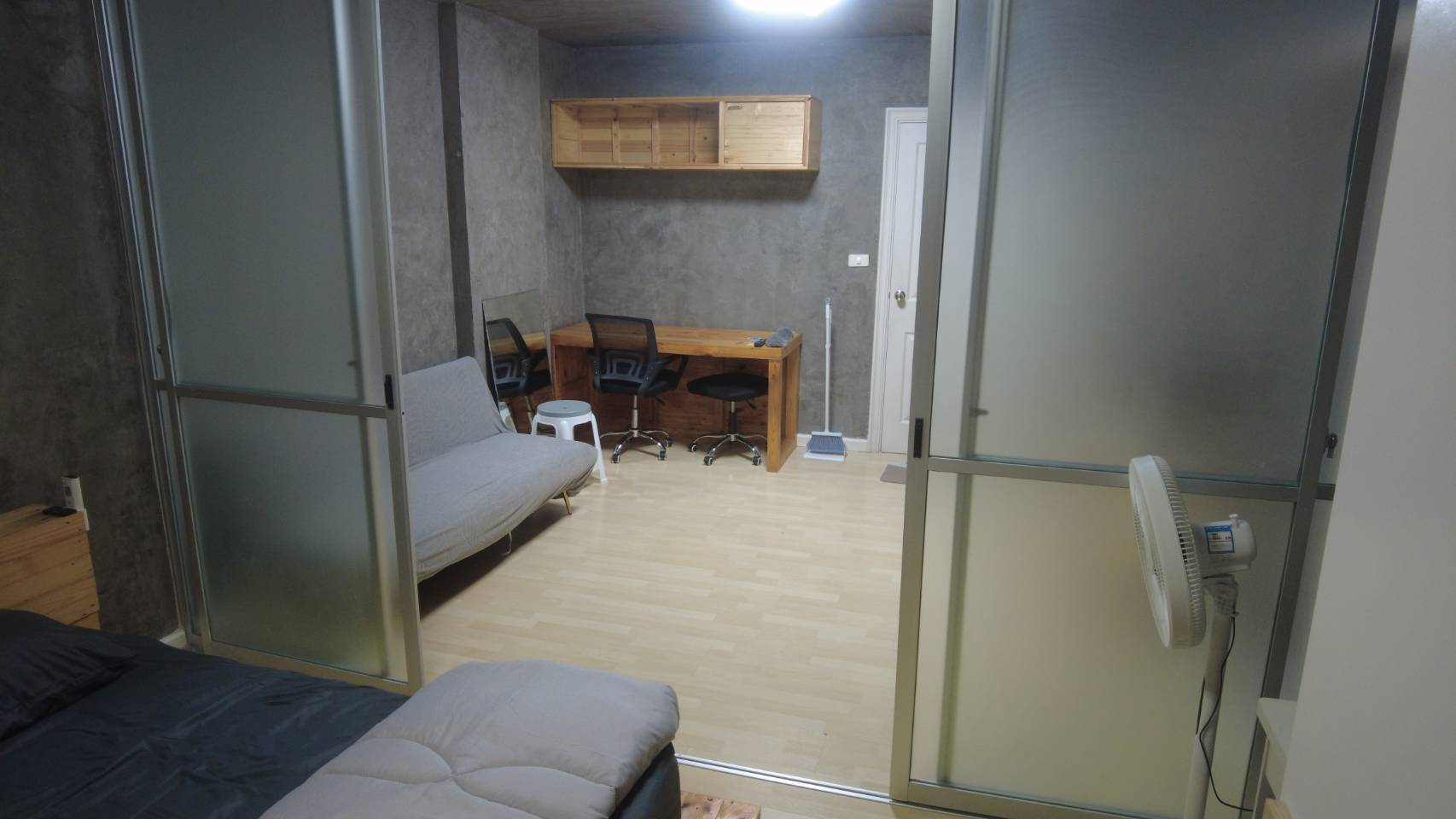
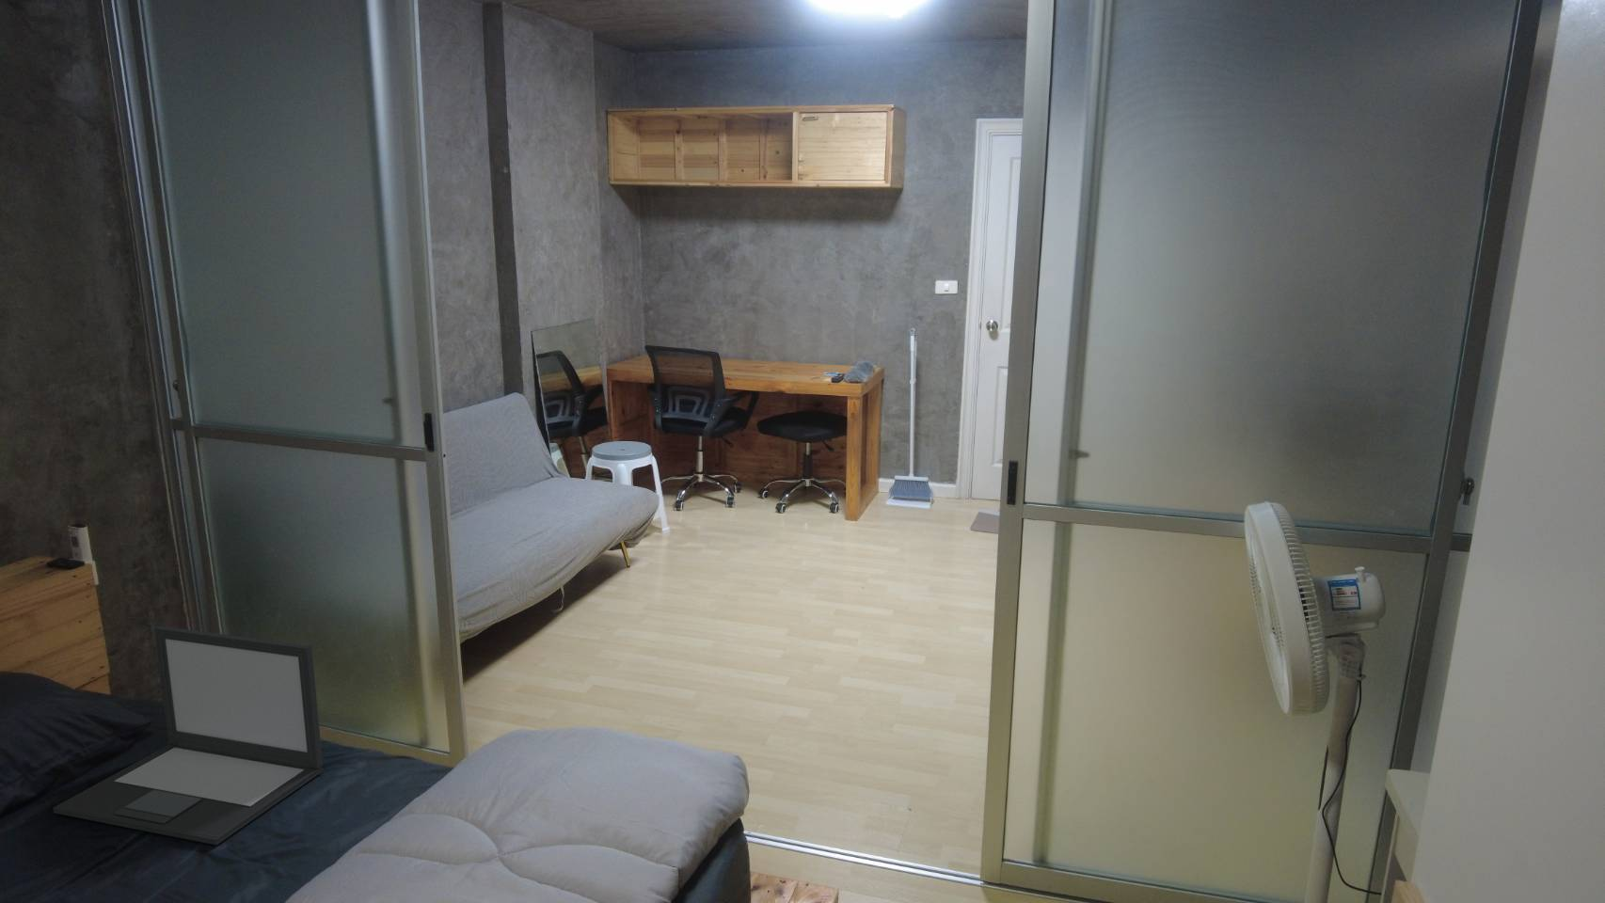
+ laptop (186, 727)
